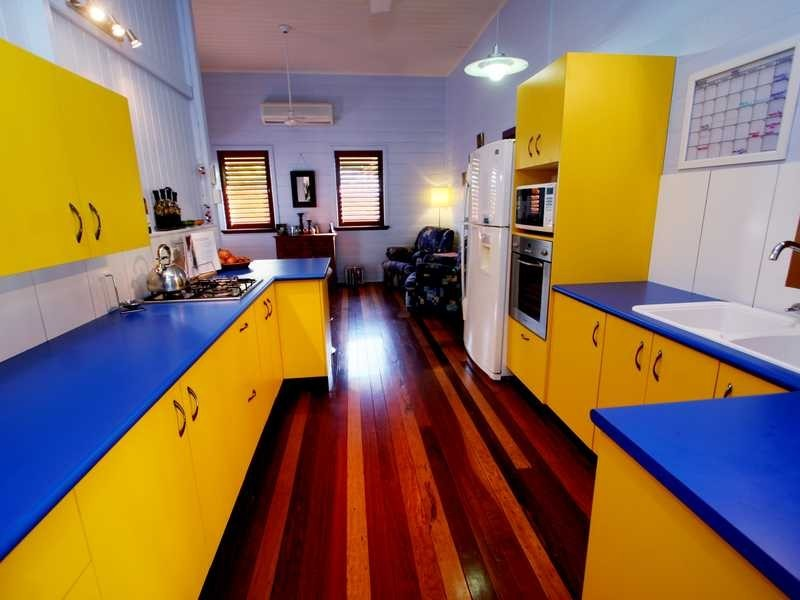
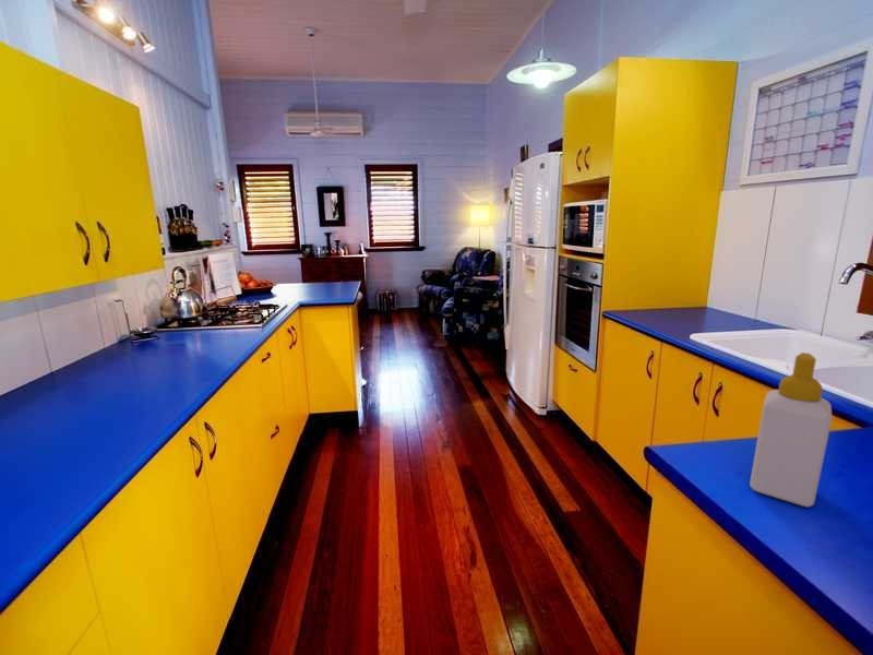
+ soap bottle (792, 426)
